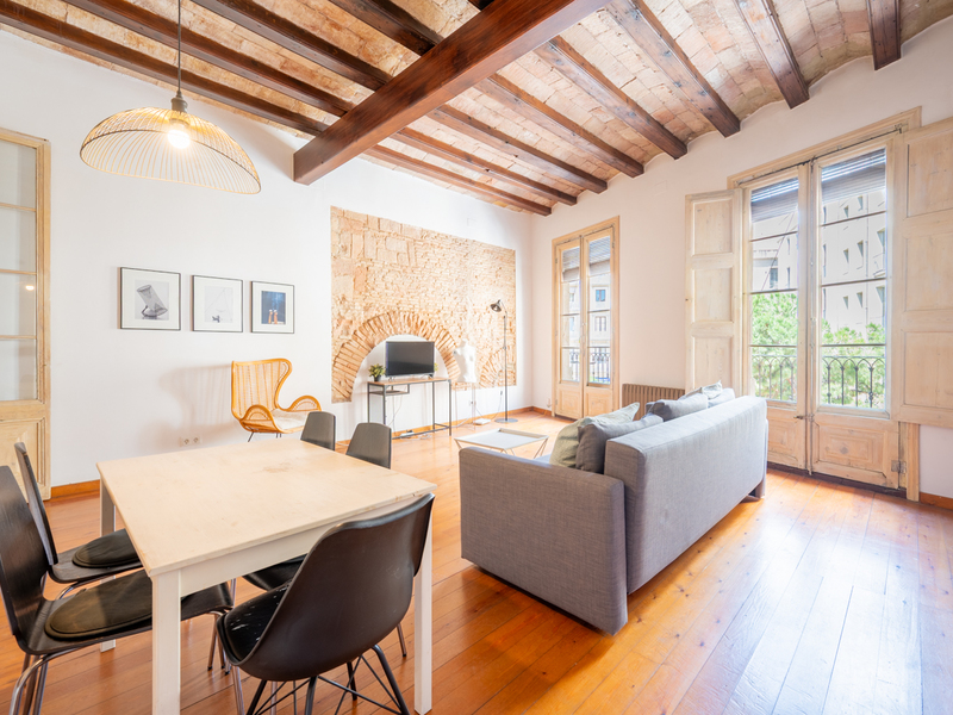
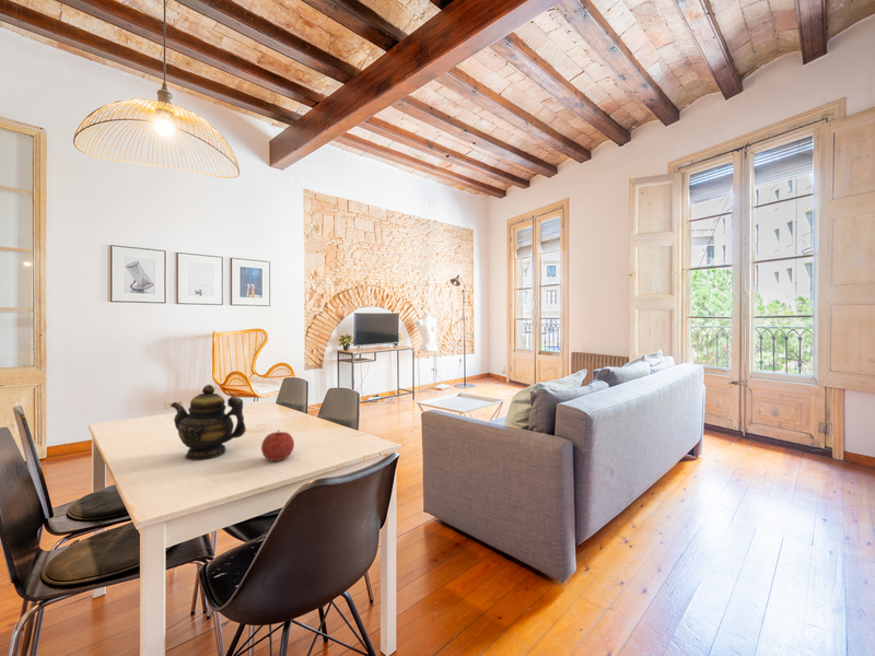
+ teapot (208, 419)
+ fruit (278, 444)
